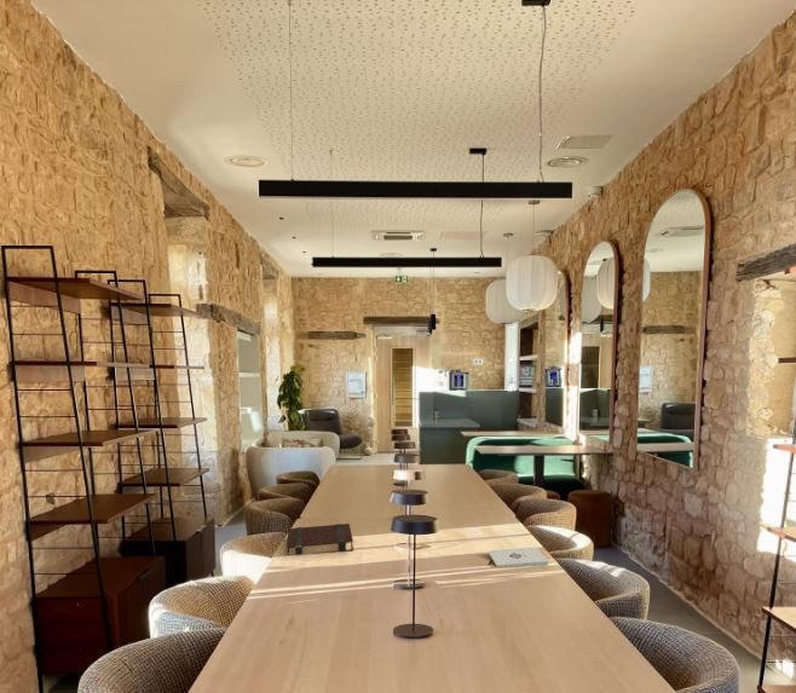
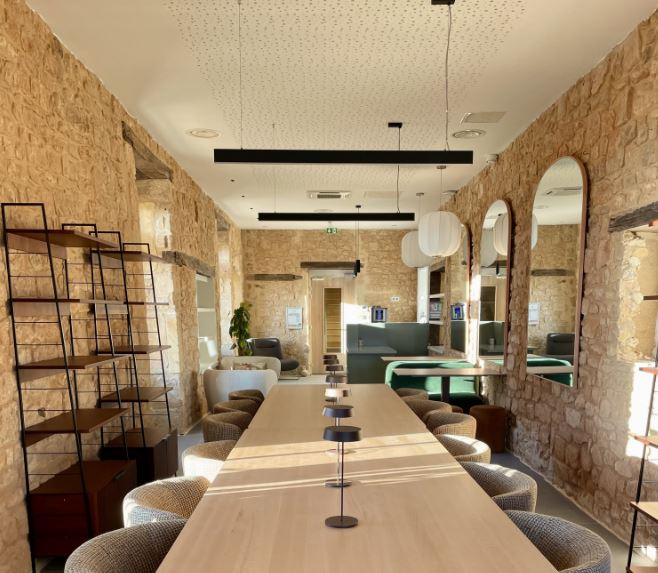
- book (319, 538)
- notepad (517, 558)
